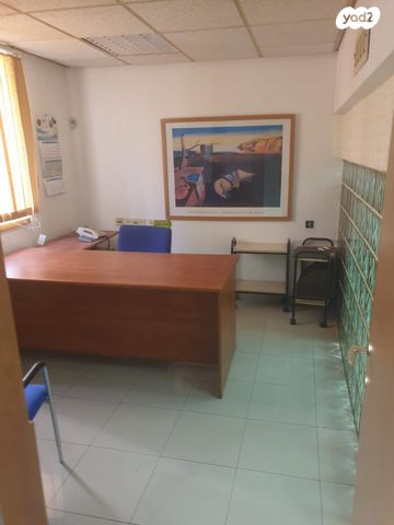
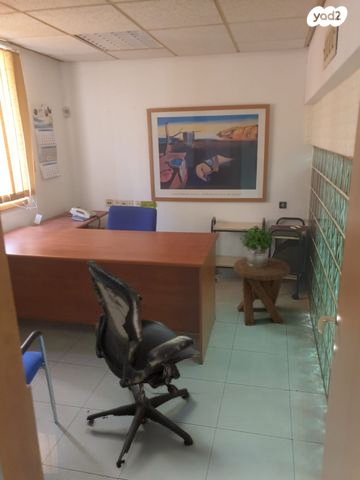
+ music stool (260, 290)
+ office chair (139, 344)
+ potted plant (256, 245)
